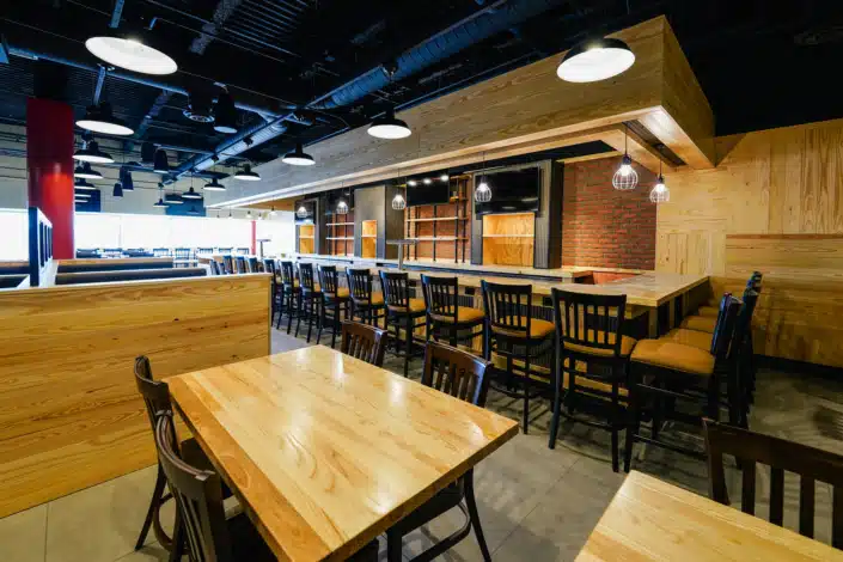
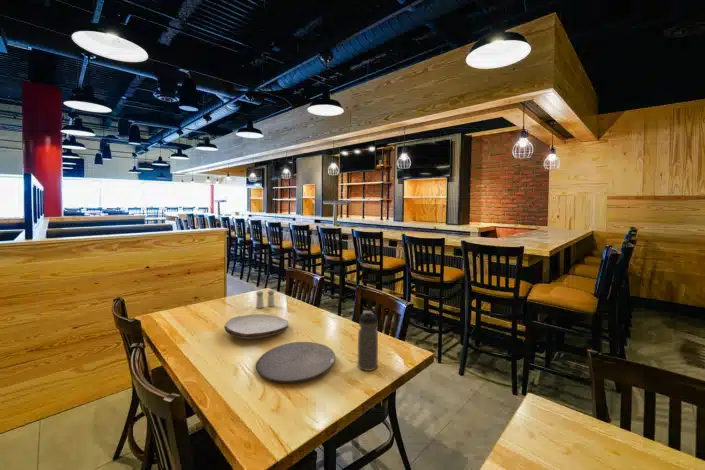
+ water bottle (367, 338)
+ salt and pepper shaker (268, 298)
+ plate (257, 326)
+ plate (296, 359)
